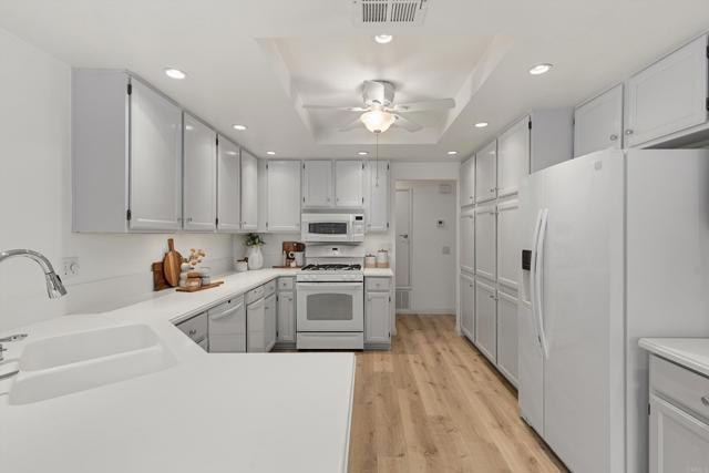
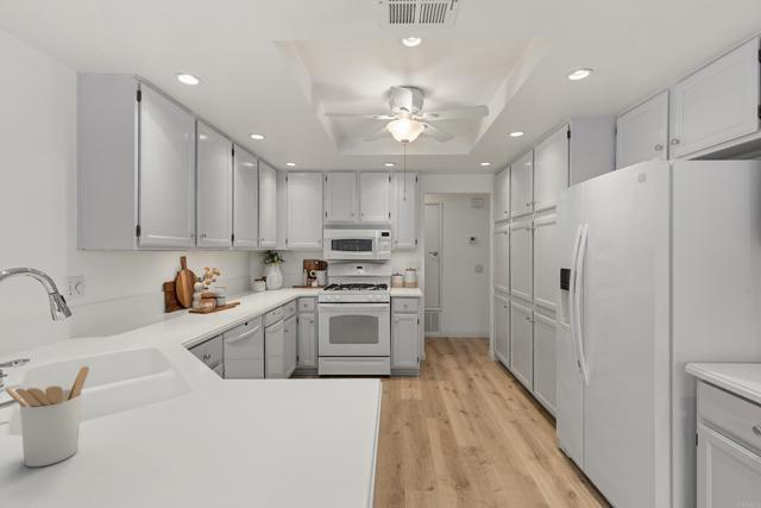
+ utensil holder (48, 416)
